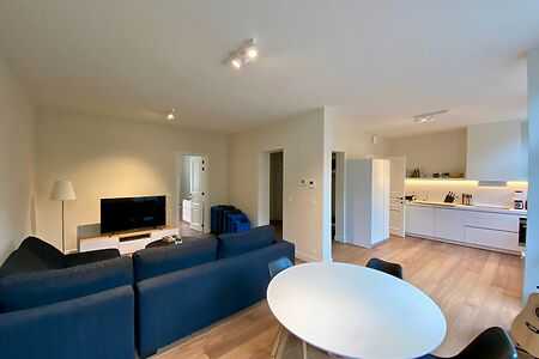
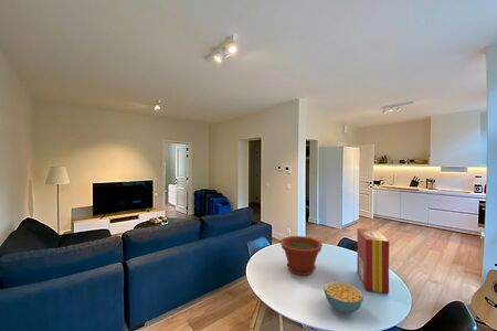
+ cereal bowl (342, 299)
+ cereal box (371, 257)
+ plant pot (300, 256)
